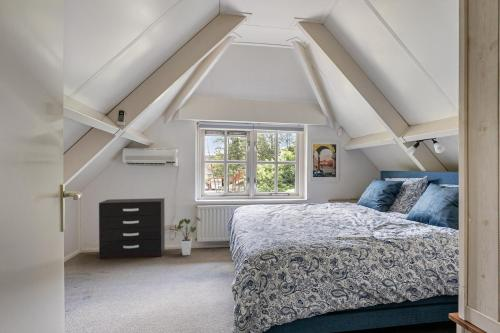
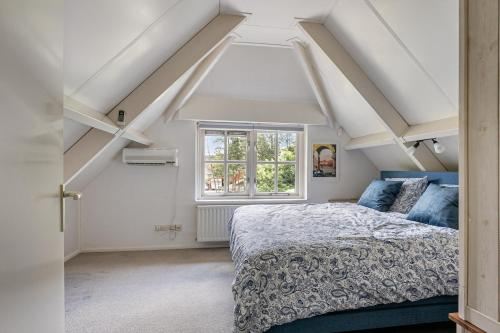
- dresser (133, 227)
- house plant (188, 234)
